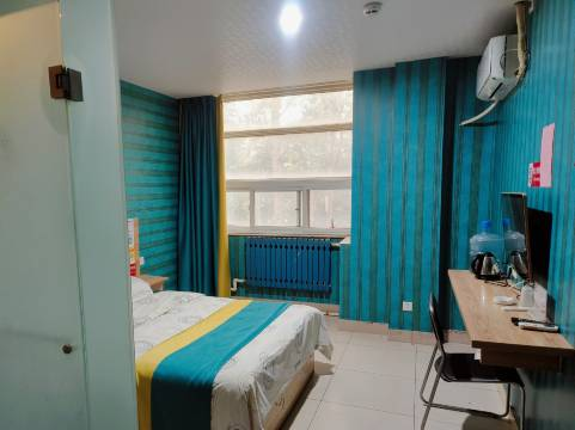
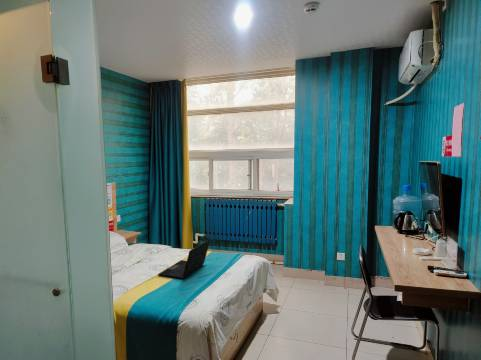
+ laptop (188, 256)
